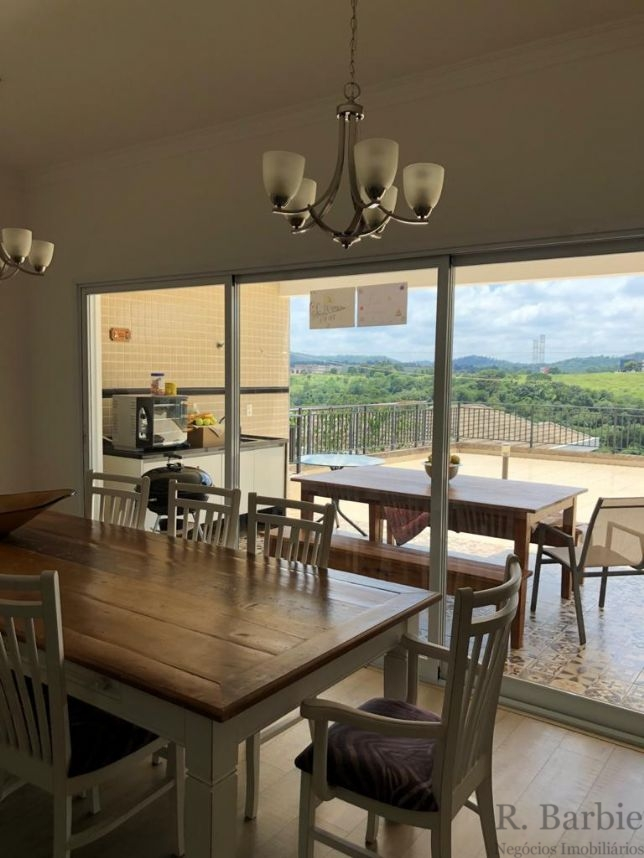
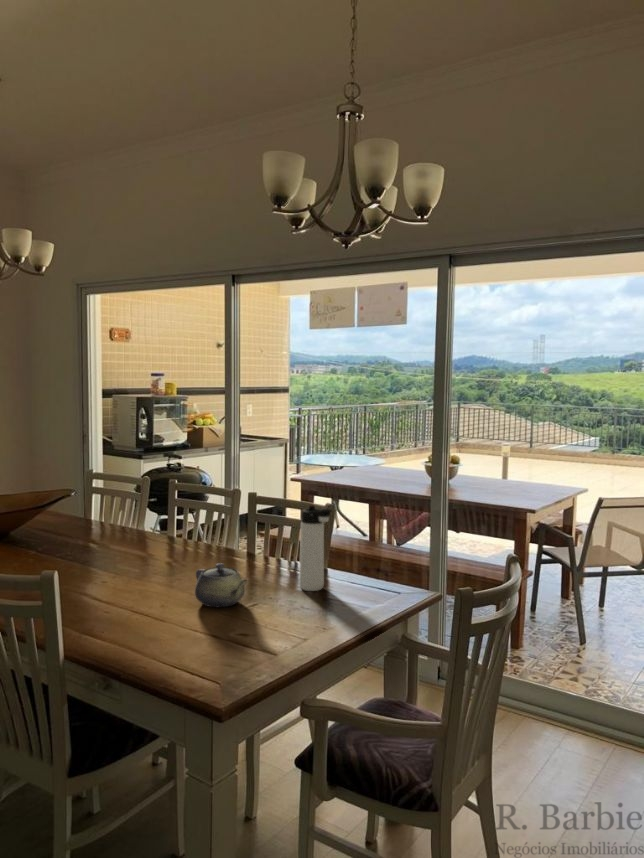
+ thermos bottle (316, 548)
+ teapot (221, 583)
